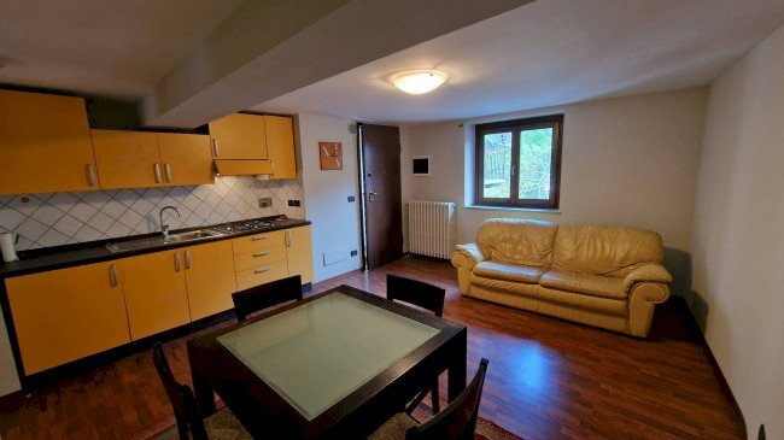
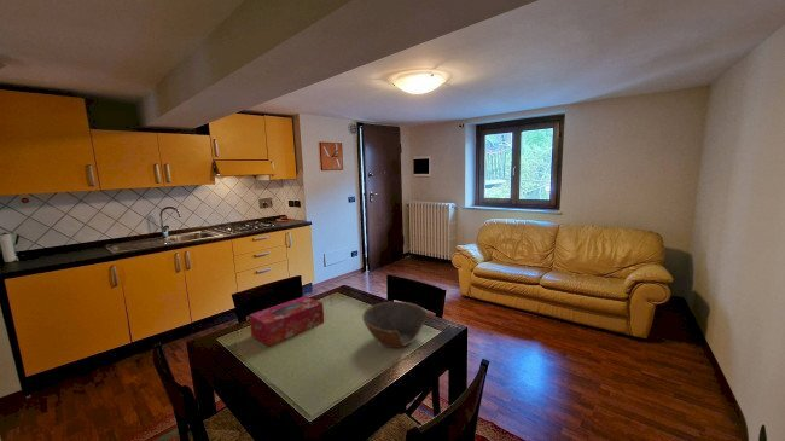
+ tissue box (287, 318)
+ bowl (392, 325)
